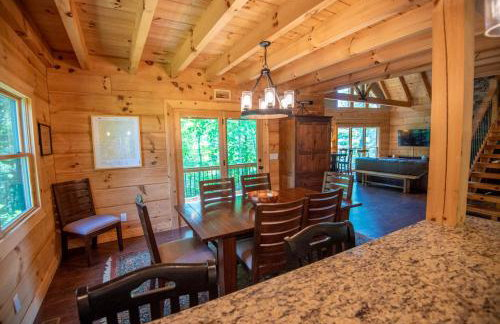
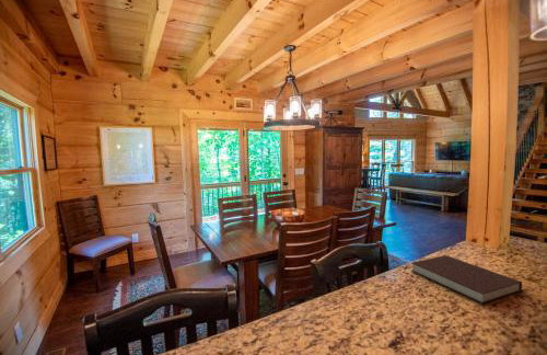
+ notebook (461, 275)
